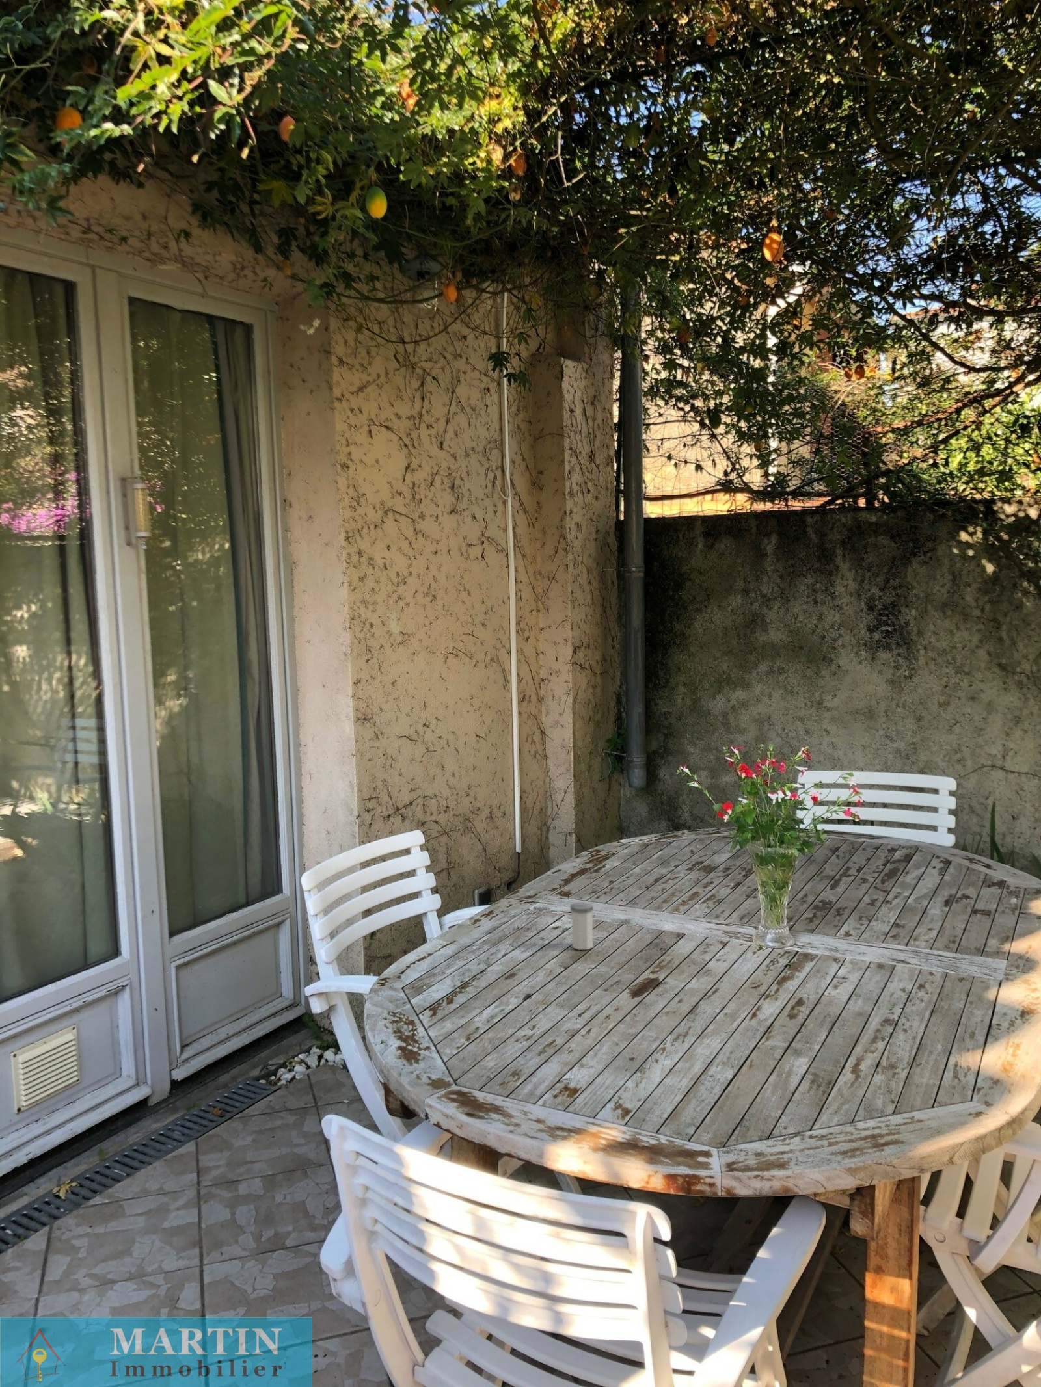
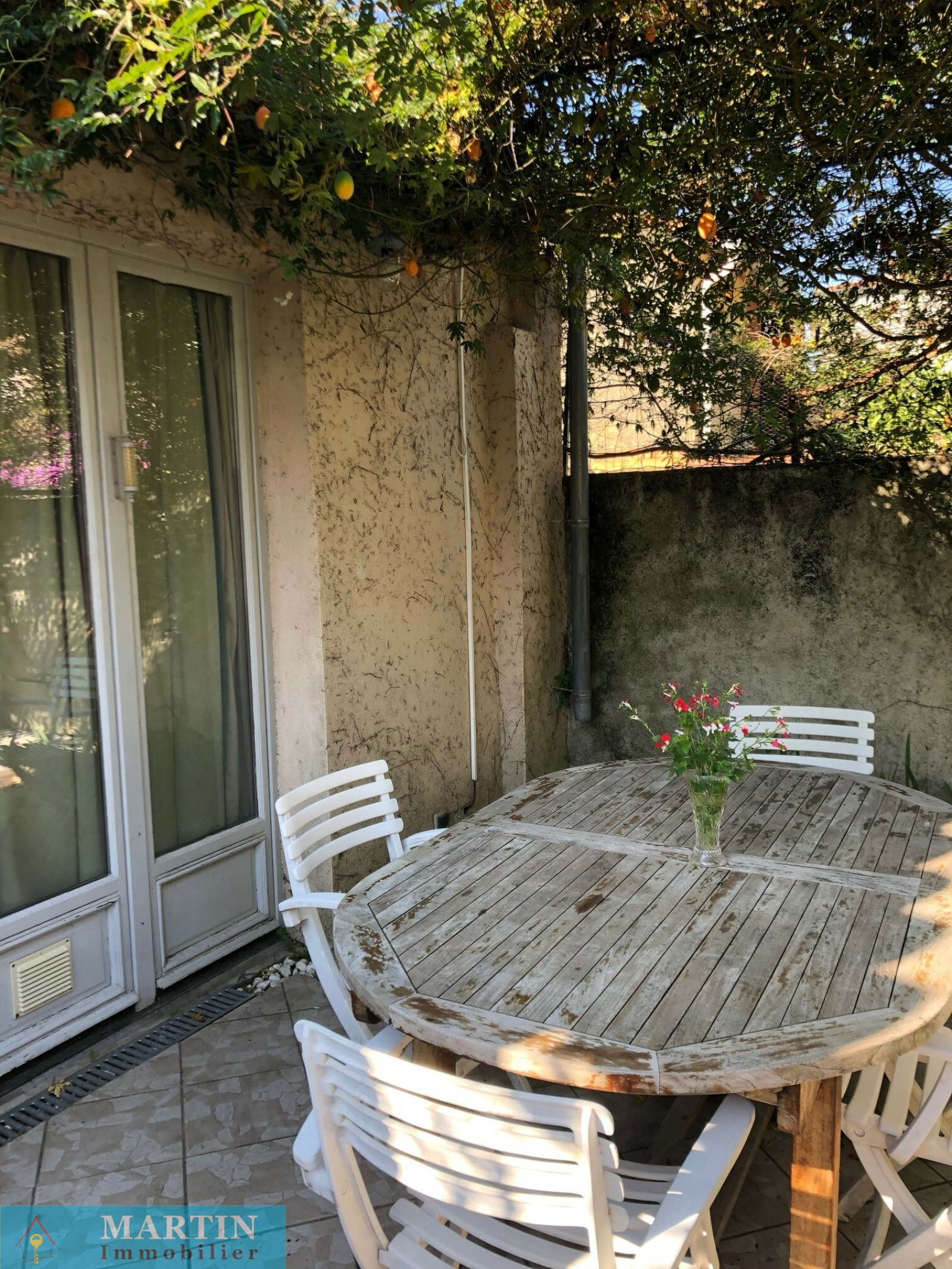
- salt shaker (582, 926)
